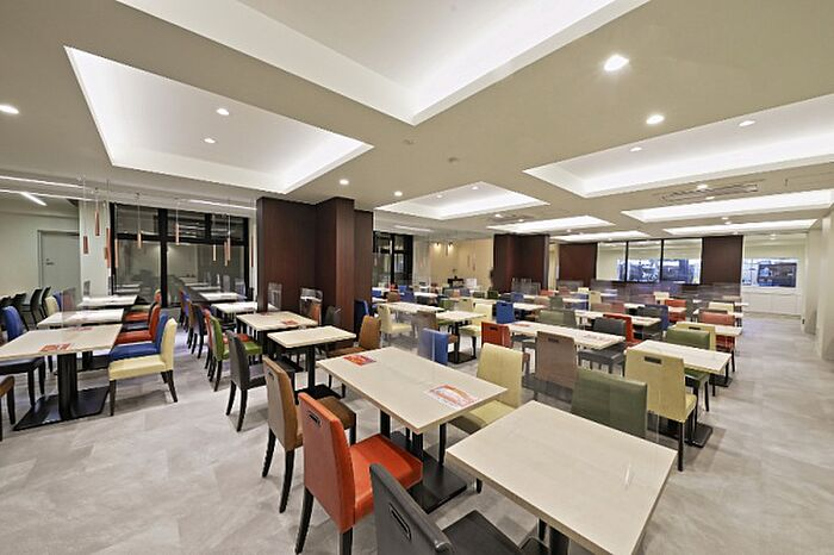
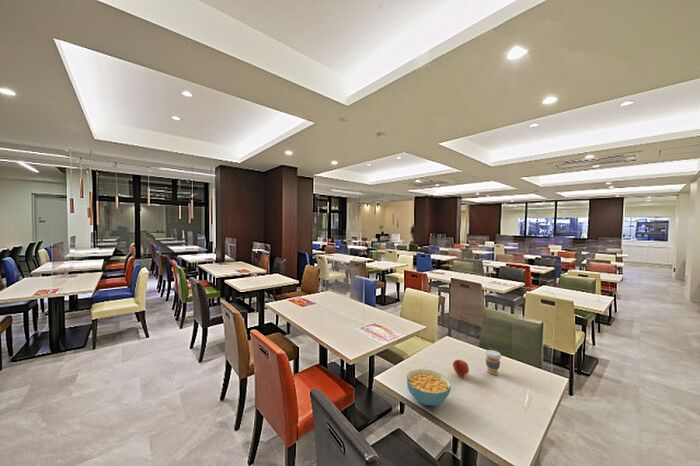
+ fruit (460, 367)
+ coffee cup (492, 362)
+ cereal bowl (427, 390)
